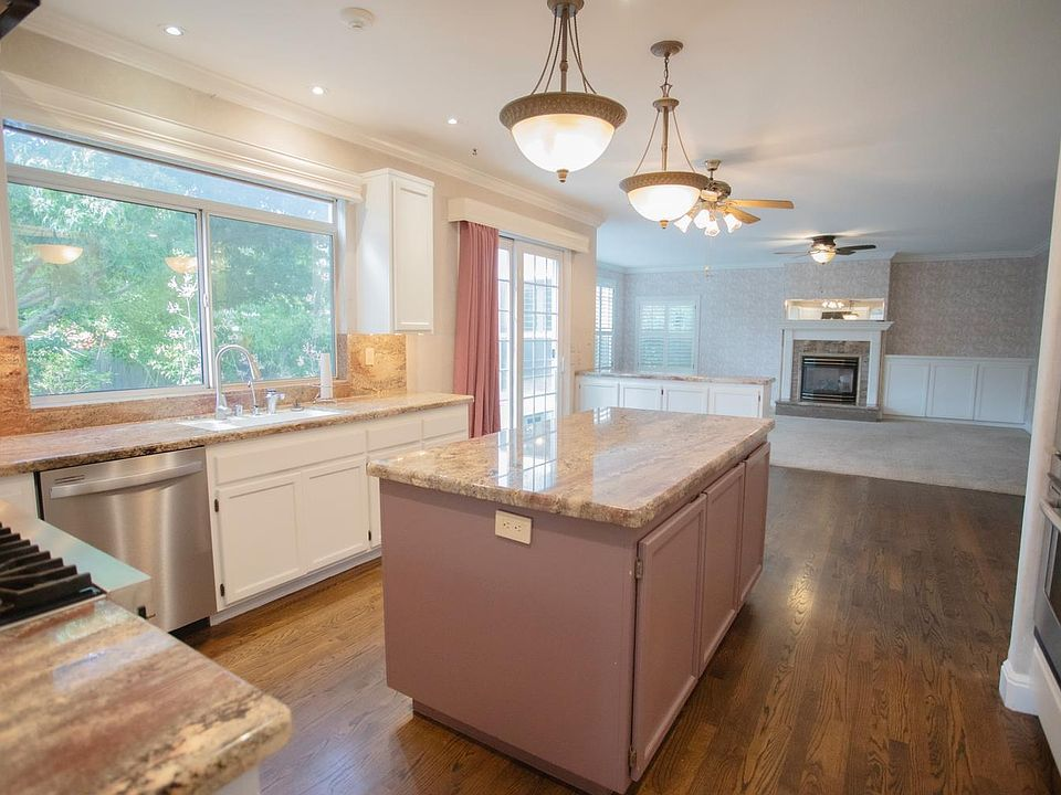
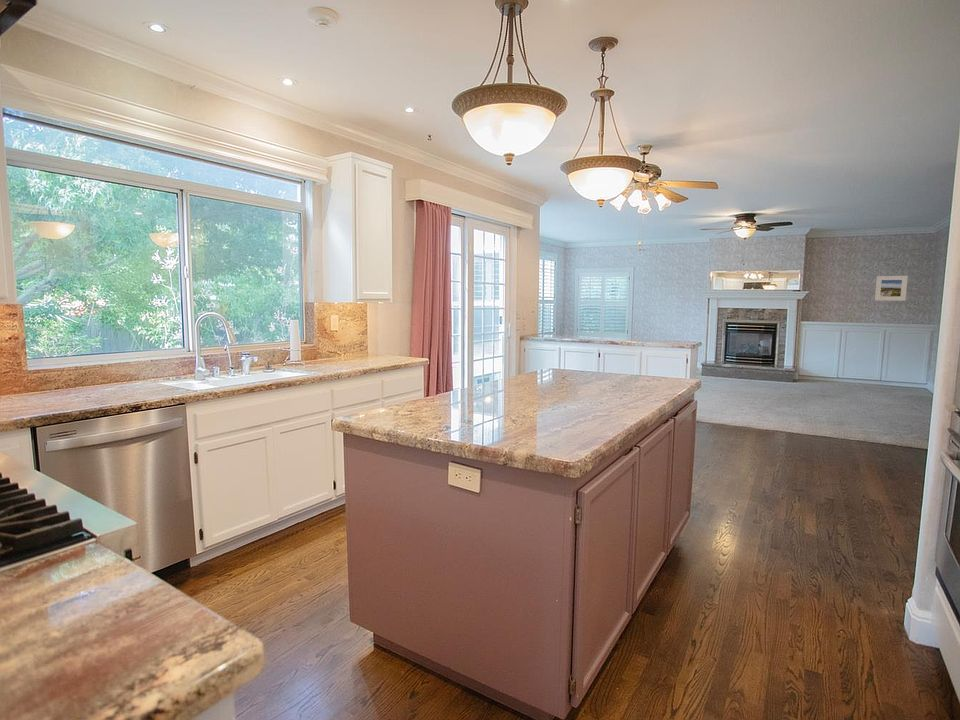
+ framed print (890, 288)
